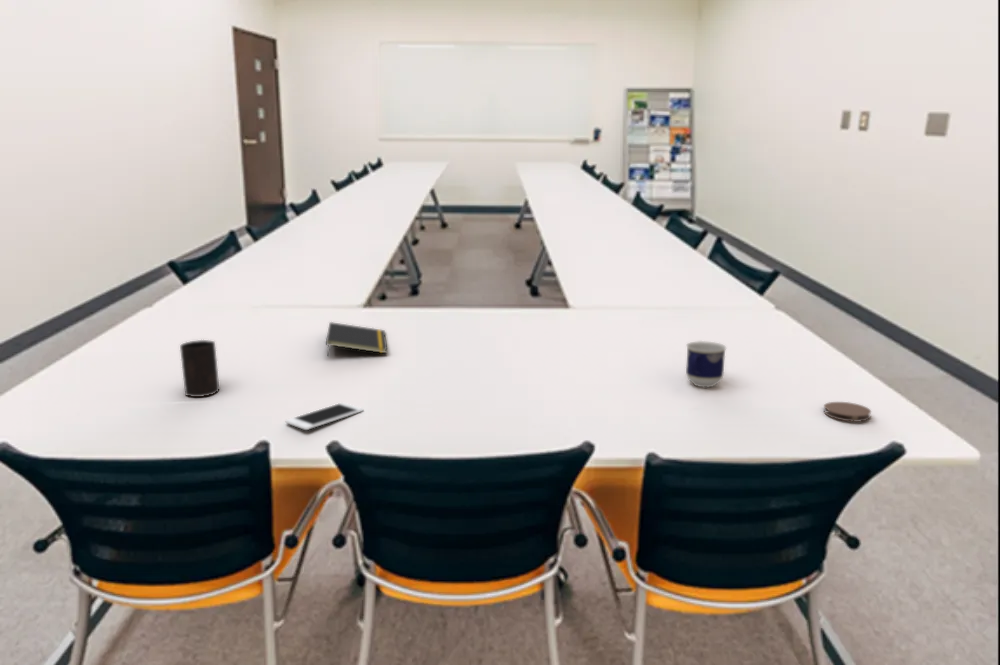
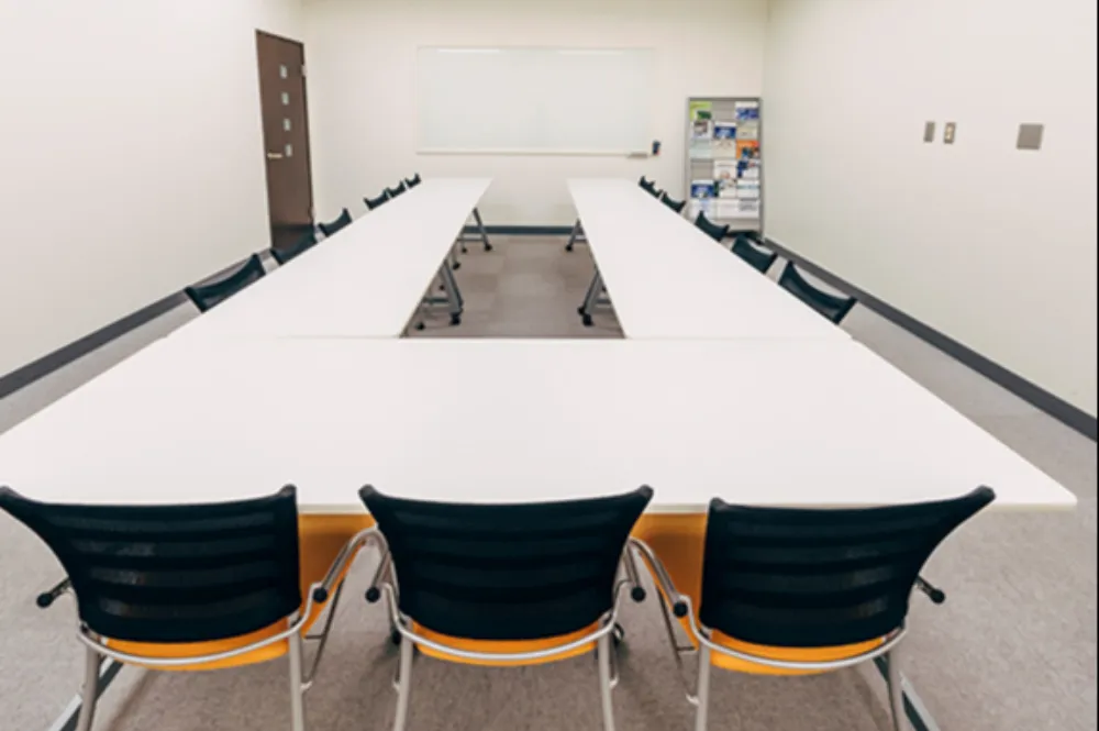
- cup (702, 366)
- coaster (846, 411)
- cup (200, 368)
- cell phone (325, 415)
- notepad (357, 337)
